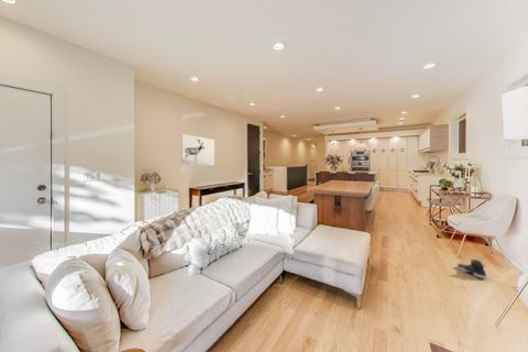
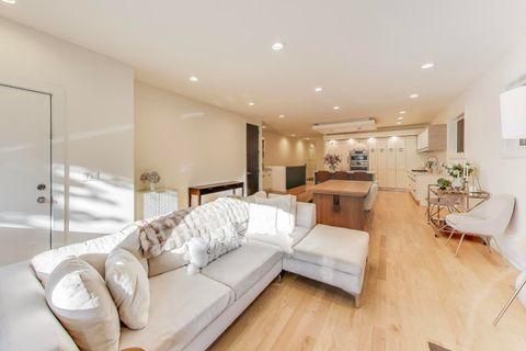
- sneaker (471, 265)
- wall art (198, 151)
